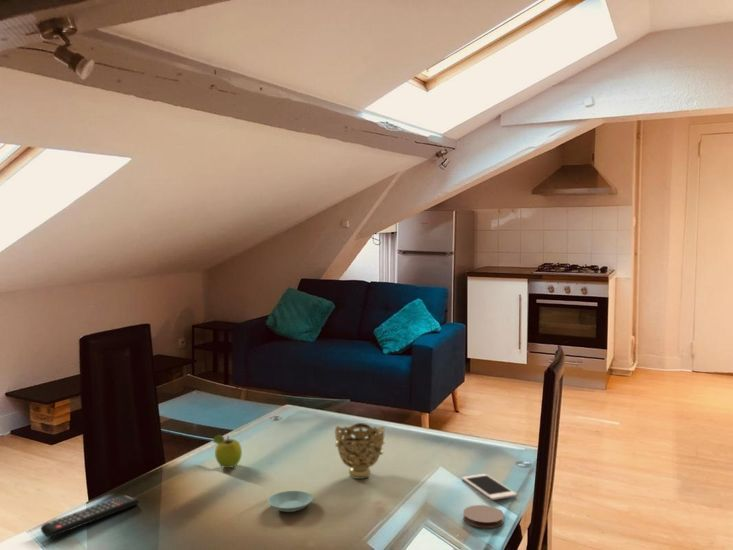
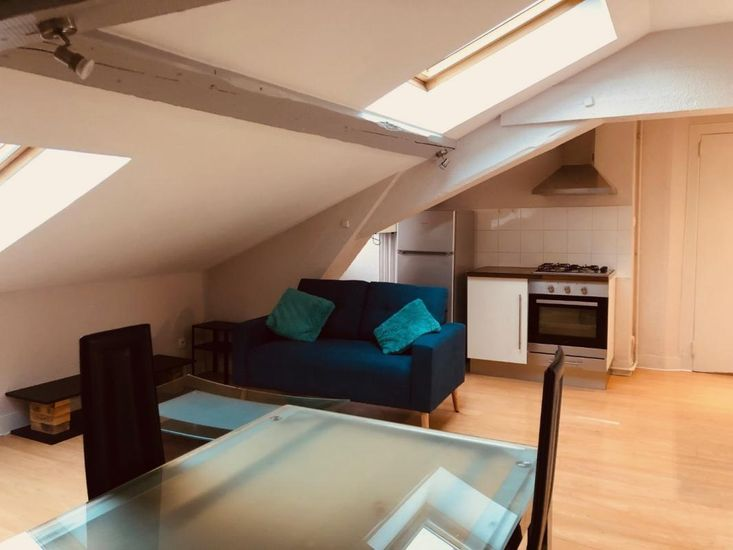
- decorative bowl (359, 452)
- cell phone (488, 486)
- fruit (226, 450)
- saucer (290, 502)
- coaster (483, 516)
- remote control (92, 514)
